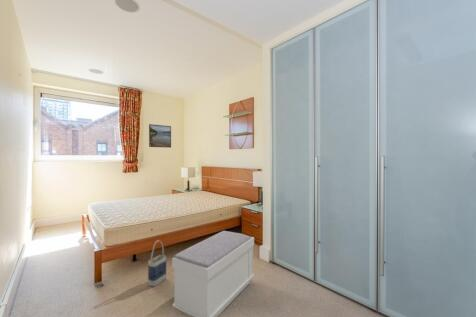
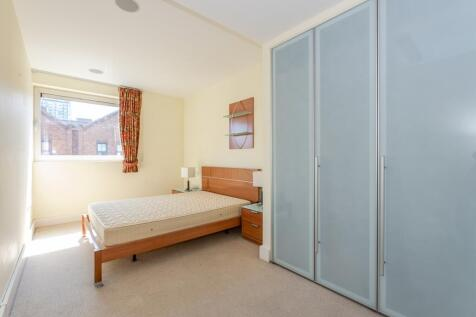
- bag (157, 261)
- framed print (160, 136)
- bench (217, 269)
